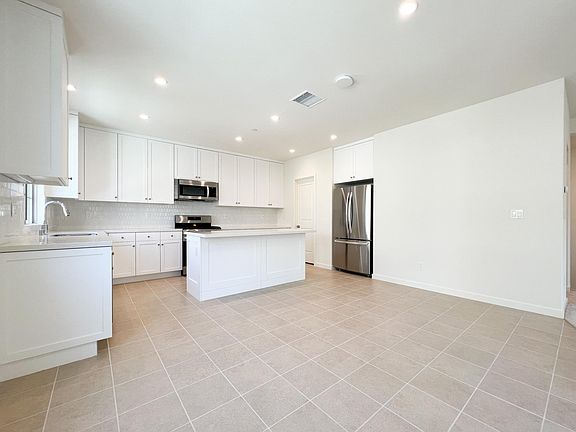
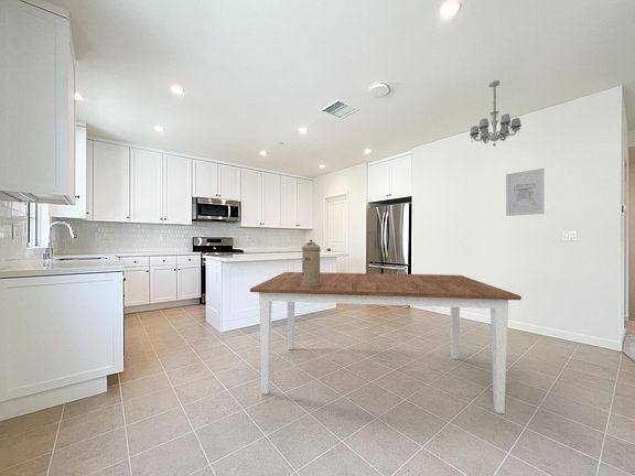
+ water filter (310, 261)
+ wall art (524, 193)
+ chandelier (494, 115)
+ dining table (372, 303)
